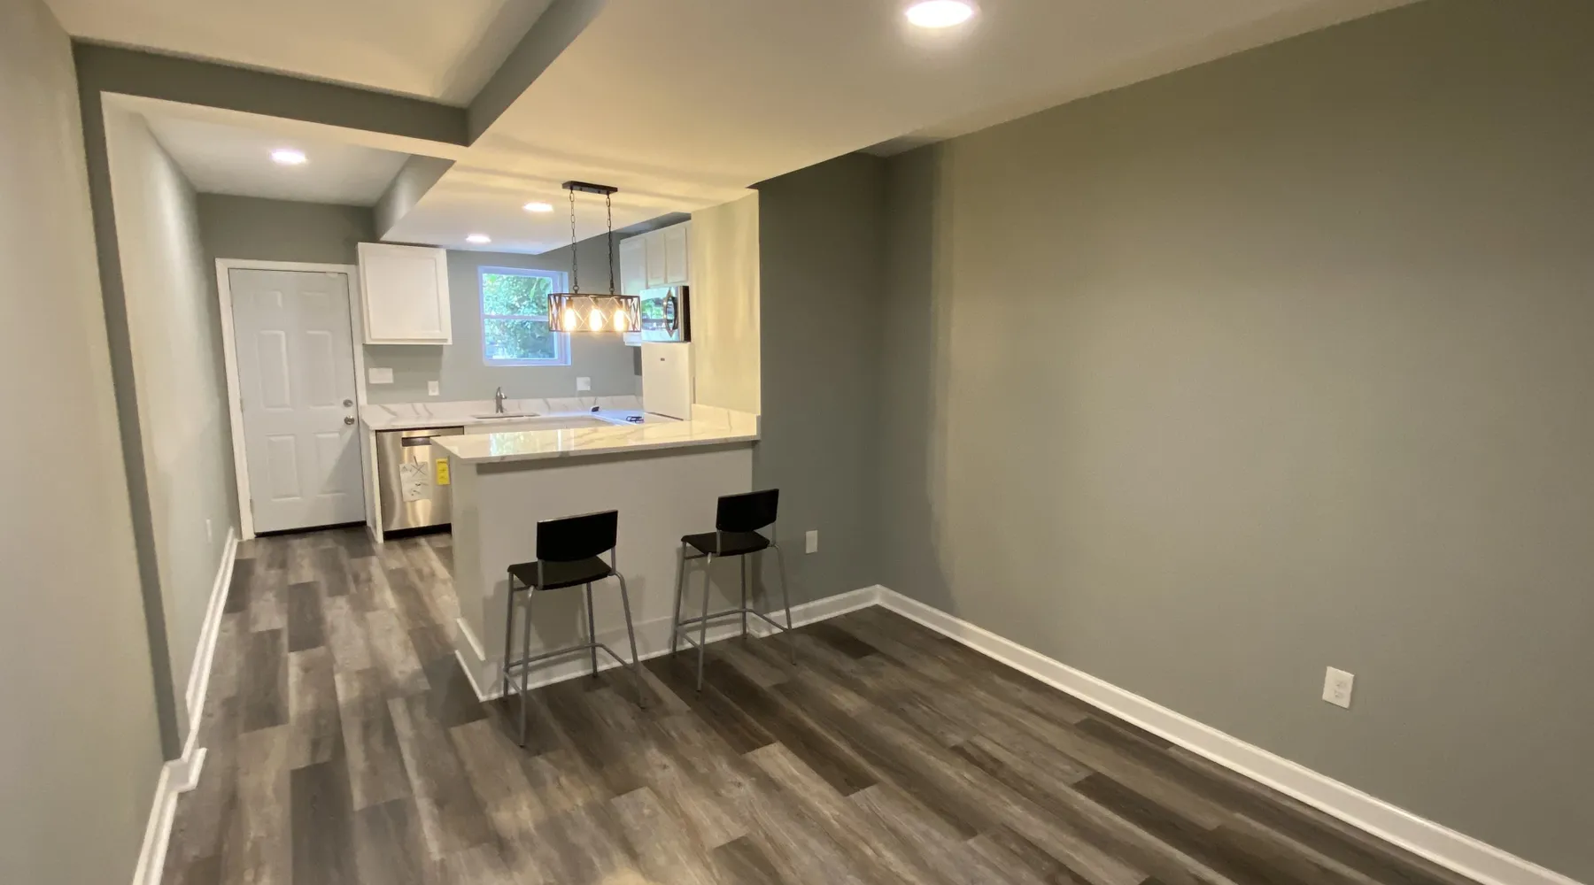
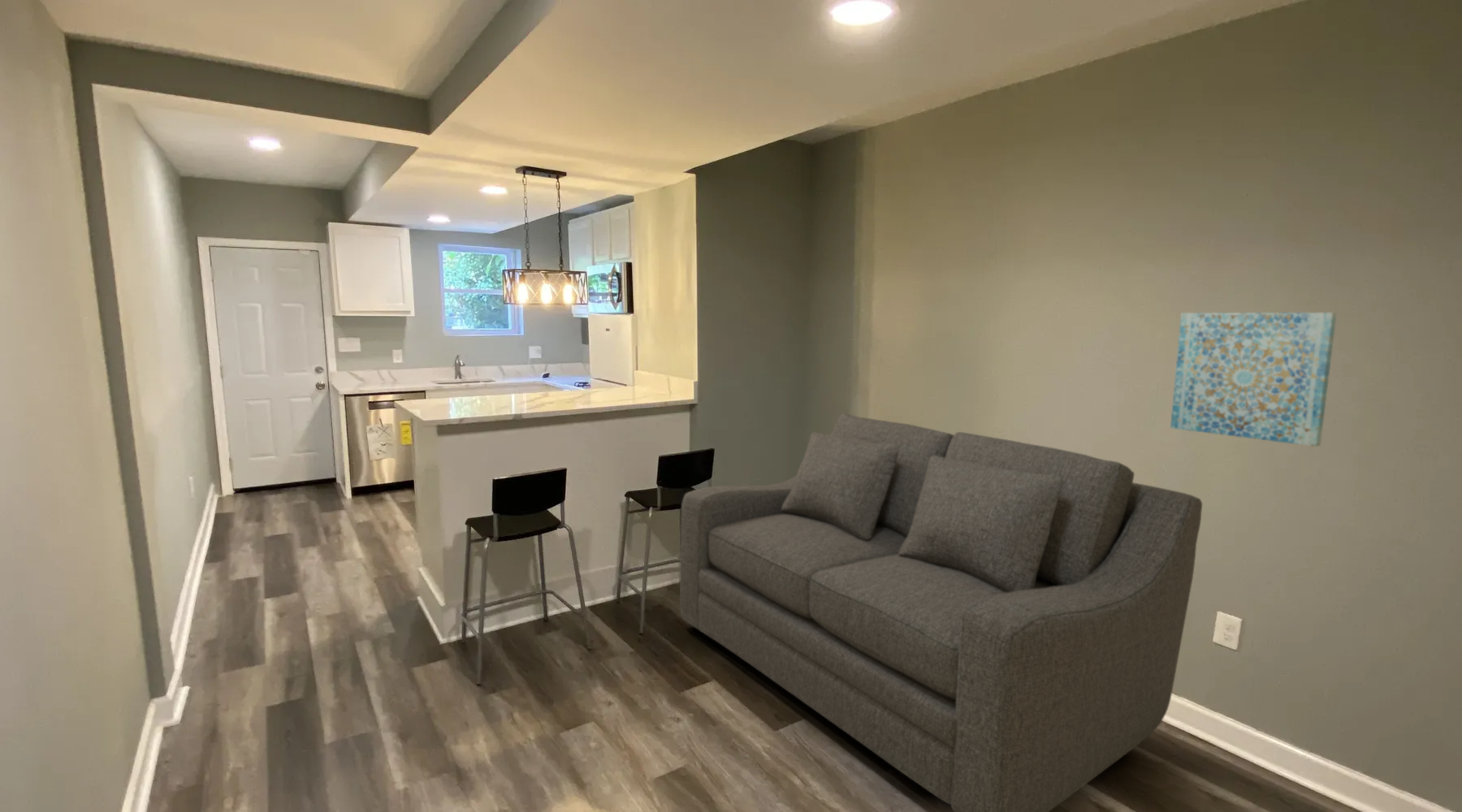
+ wall art (1246, 375)
+ sofa (900, 556)
